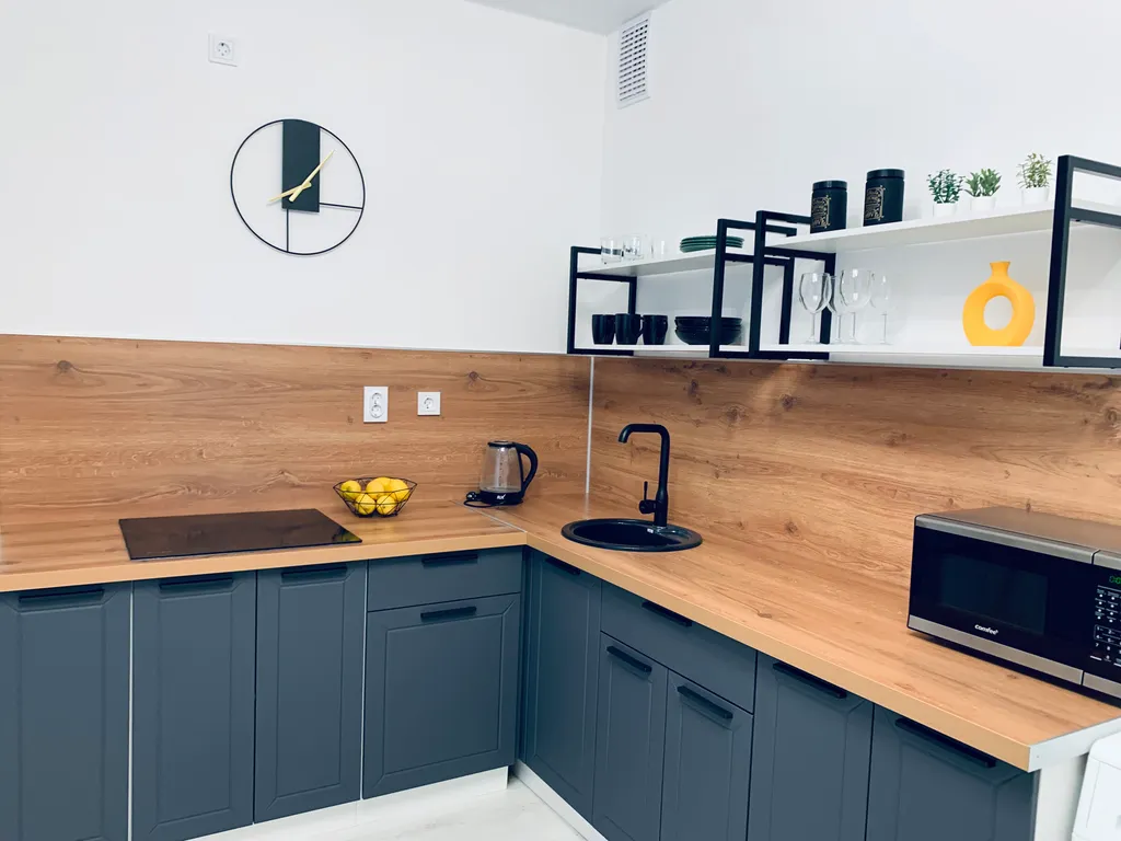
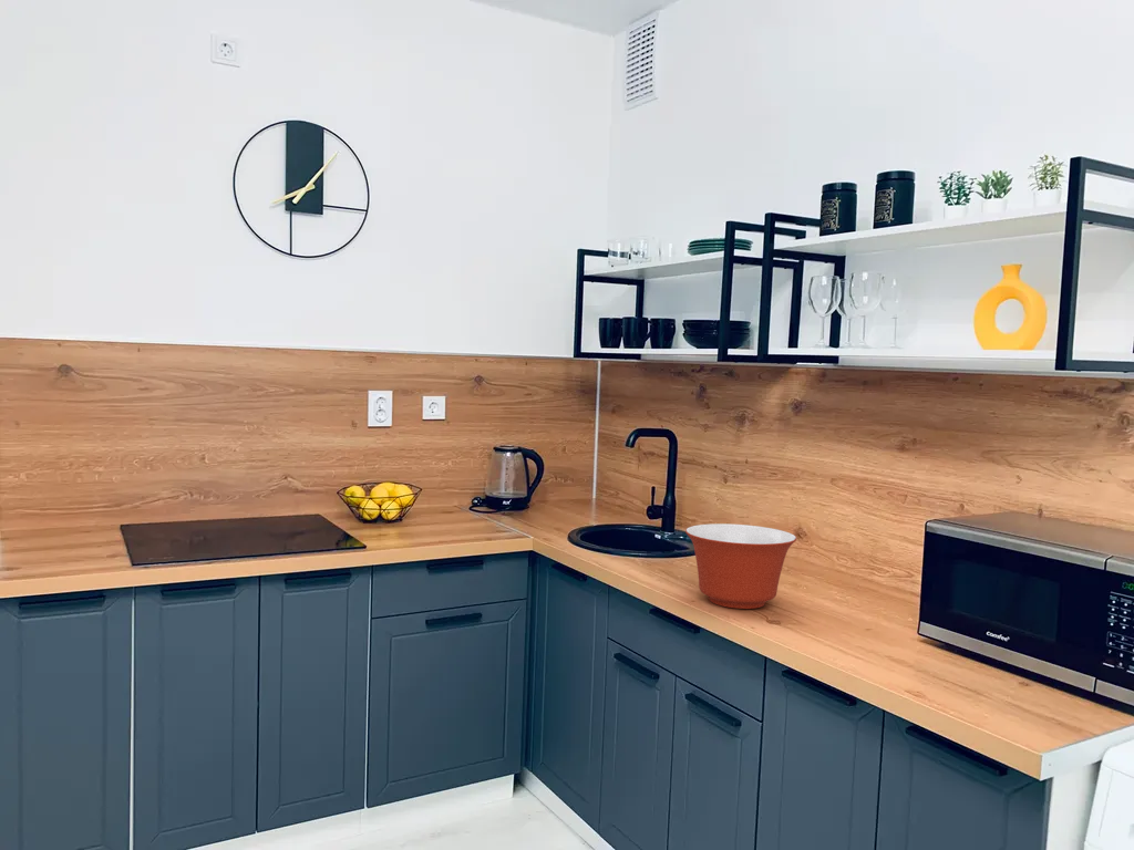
+ mixing bowl (739, 567)
